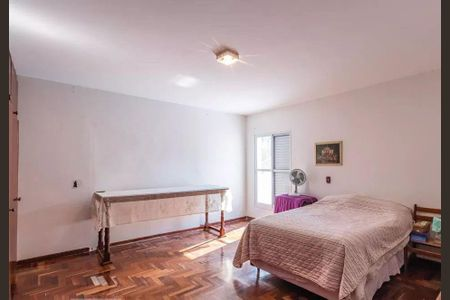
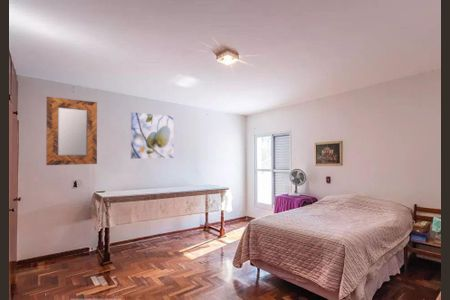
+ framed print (153, 136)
+ home mirror (73, 132)
